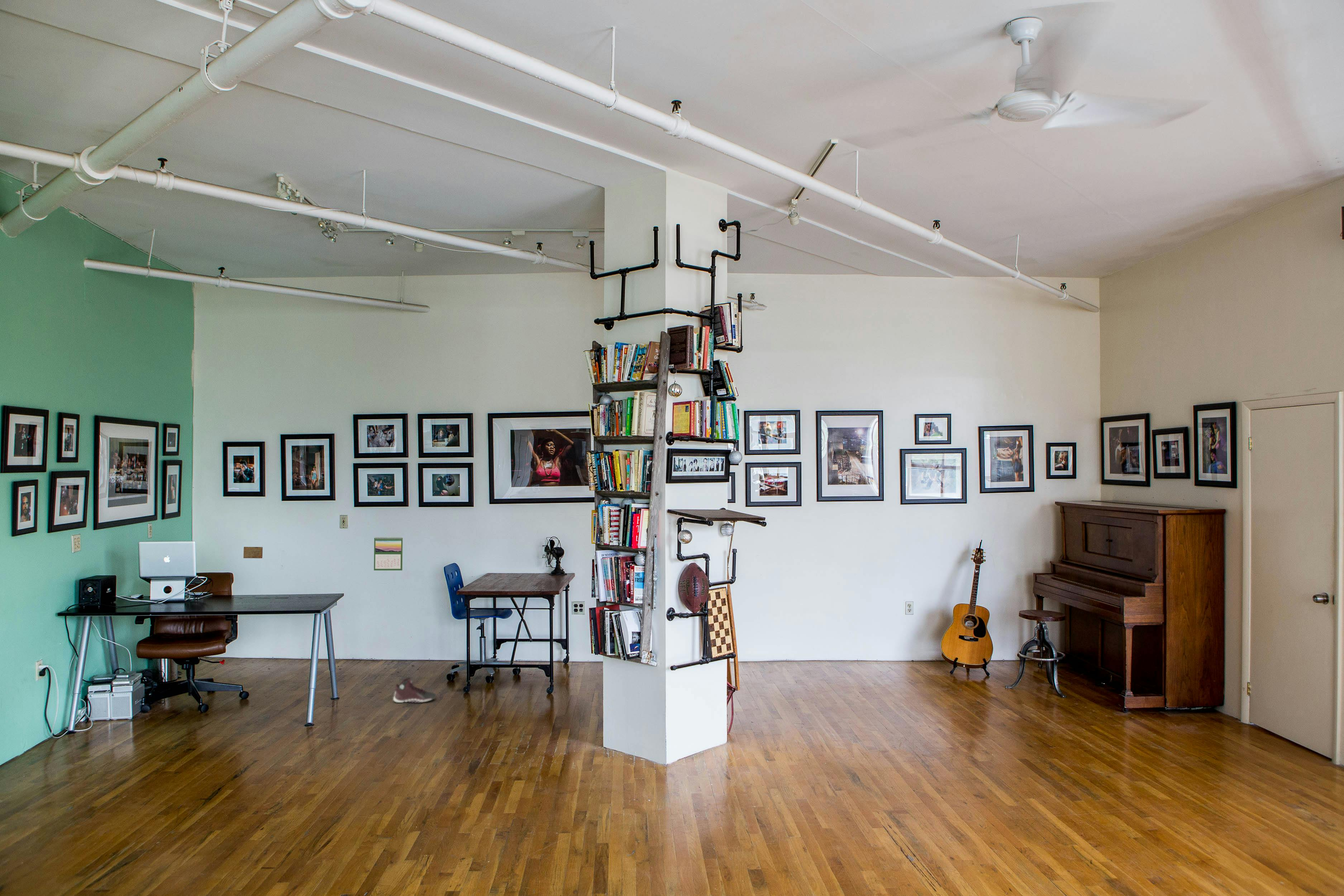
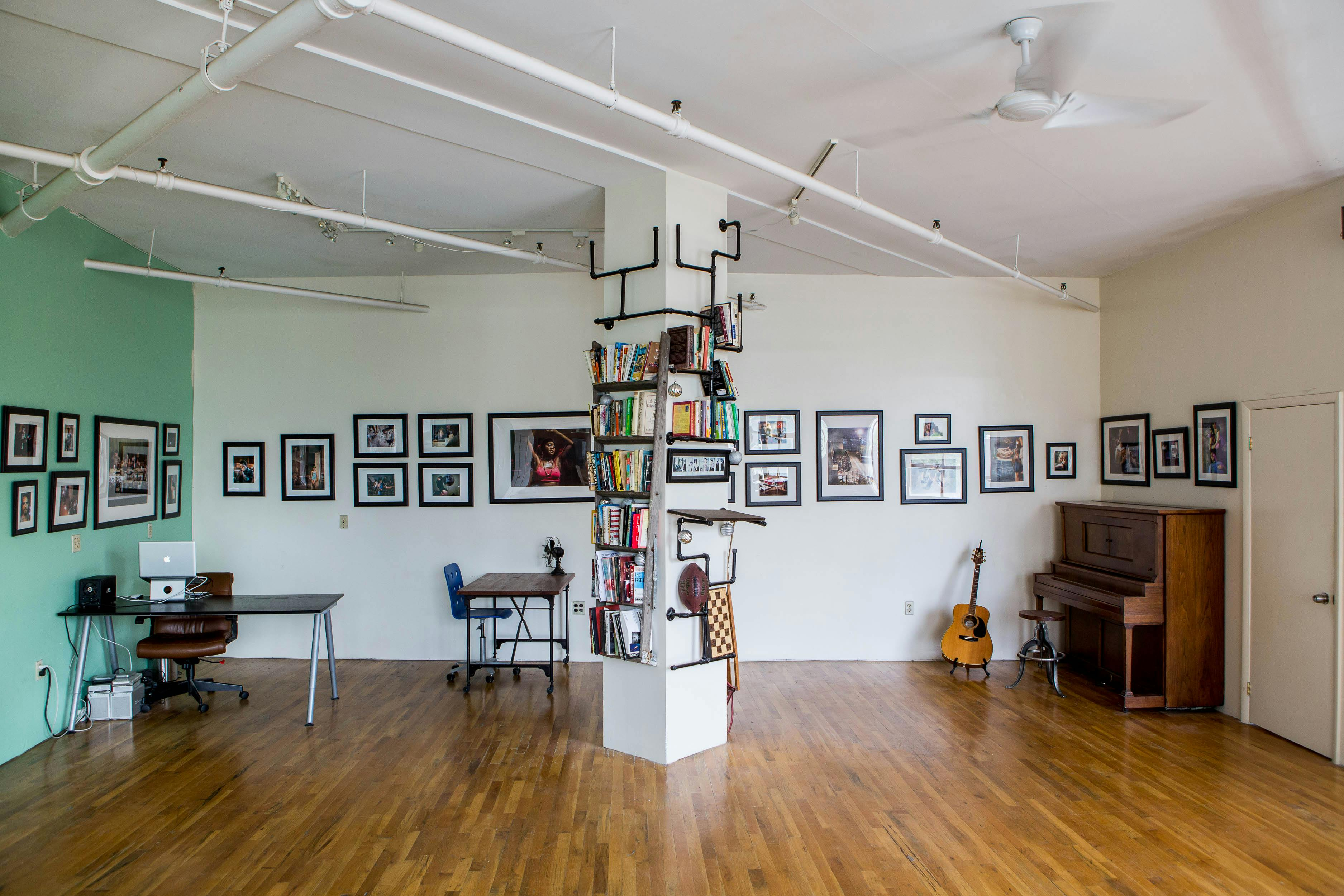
- calendar (388, 553)
- sneaker (414, 689)
- nameplate (253, 552)
